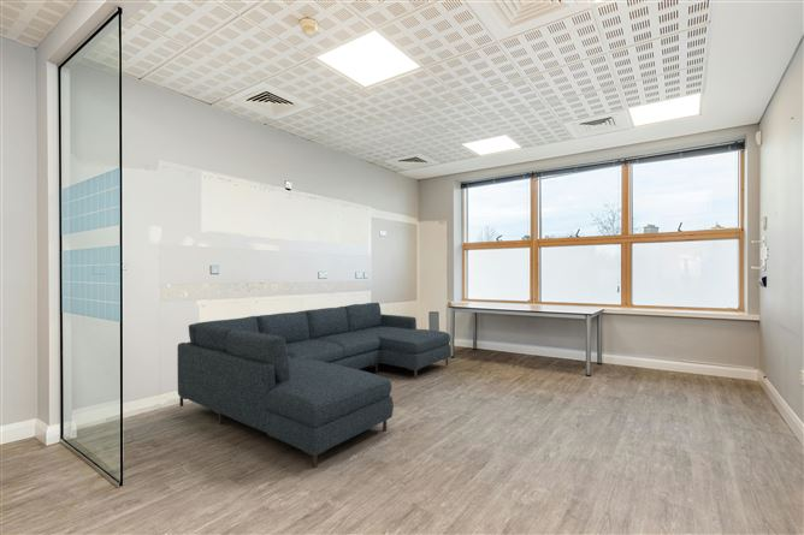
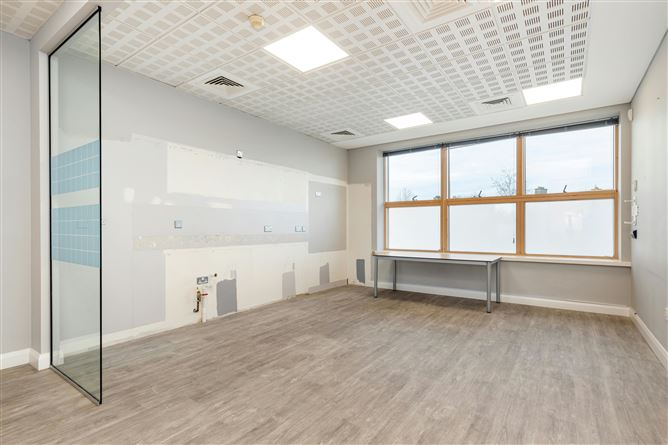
- sofa (357, 351)
